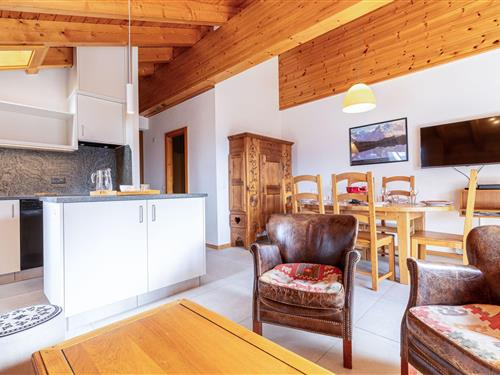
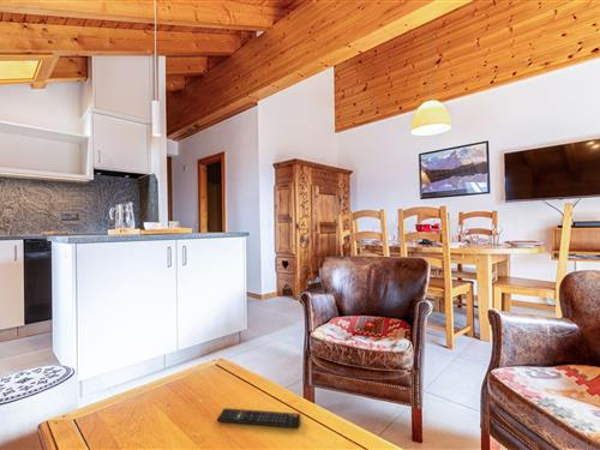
+ remote control (259, 418)
